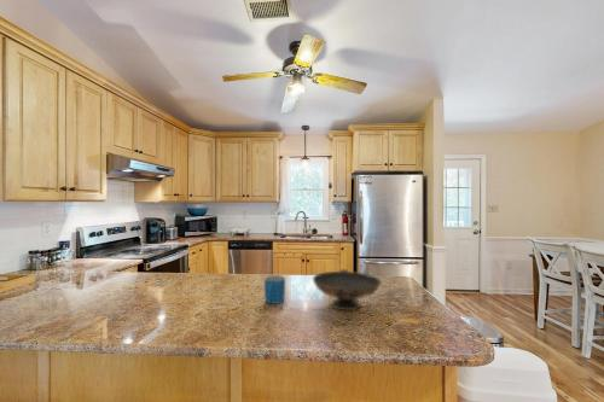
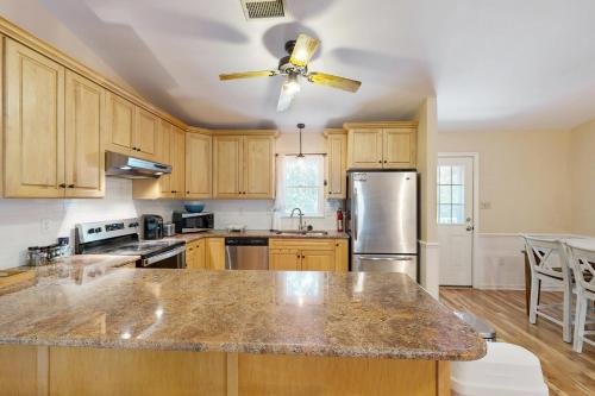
- mug (273, 290)
- decorative bowl (345, 291)
